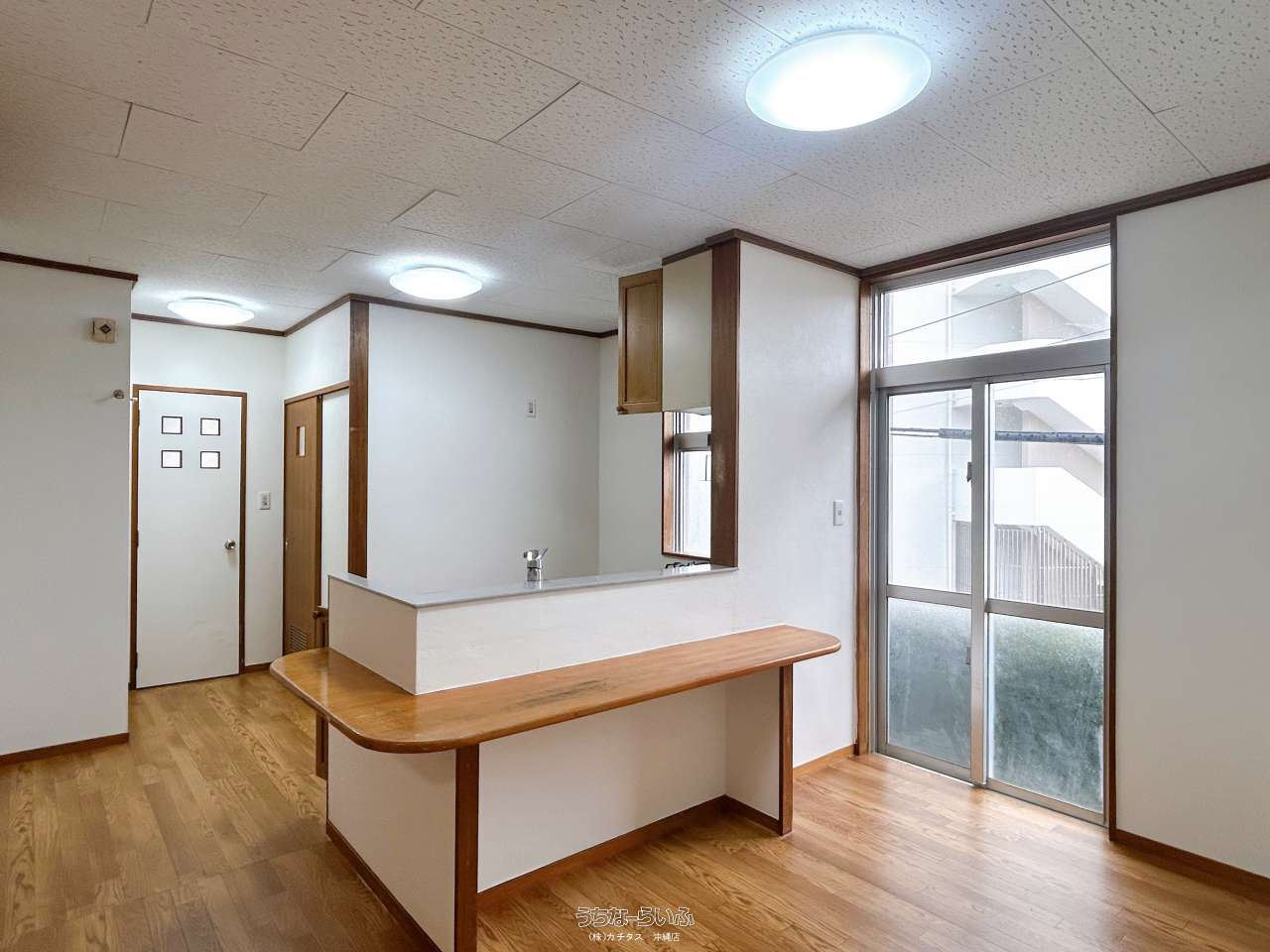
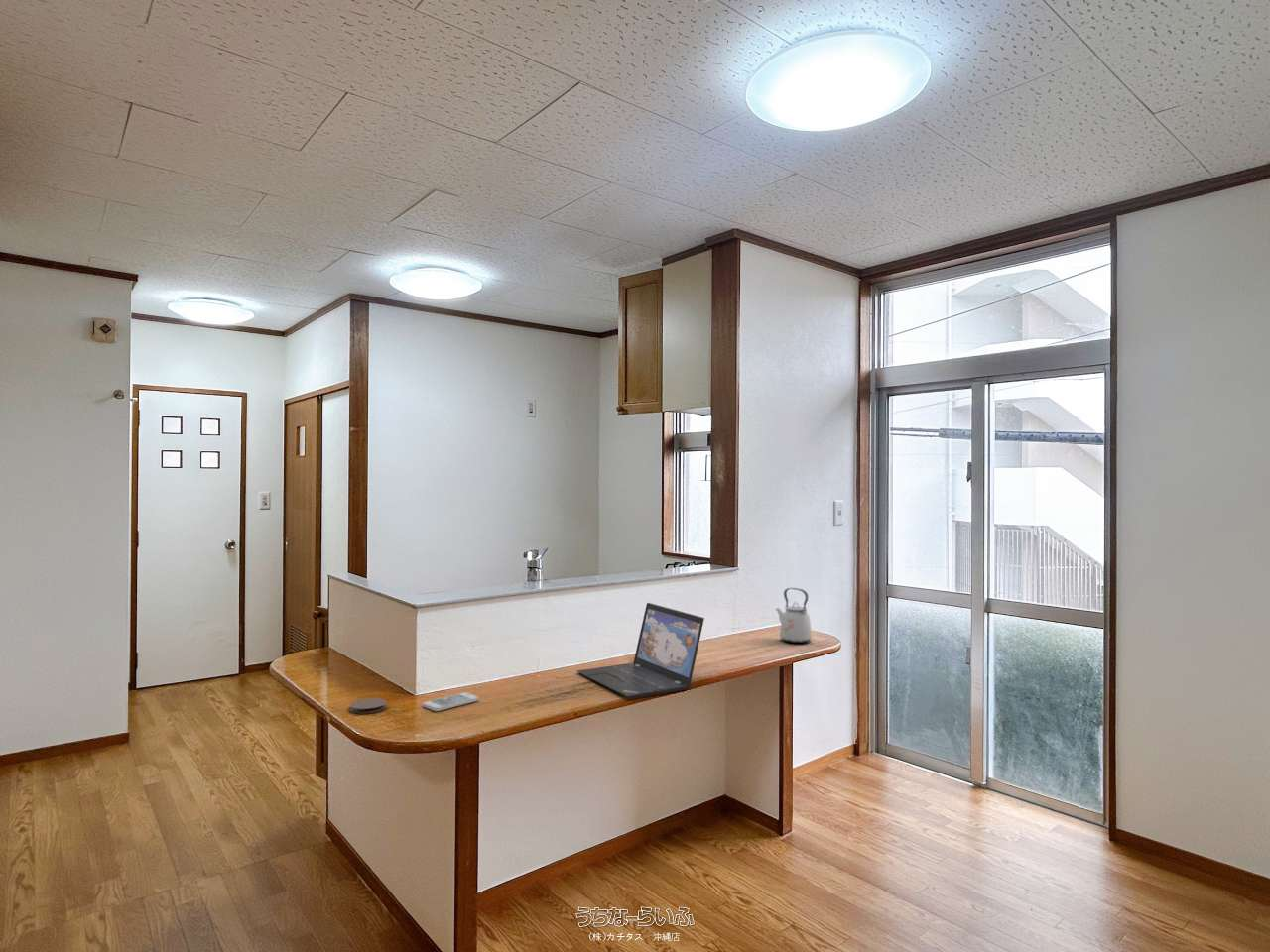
+ kettle (791, 613)
+ smartphone (450, 701)
+ laptop (638, 647)
+ coaster (368, 705)
